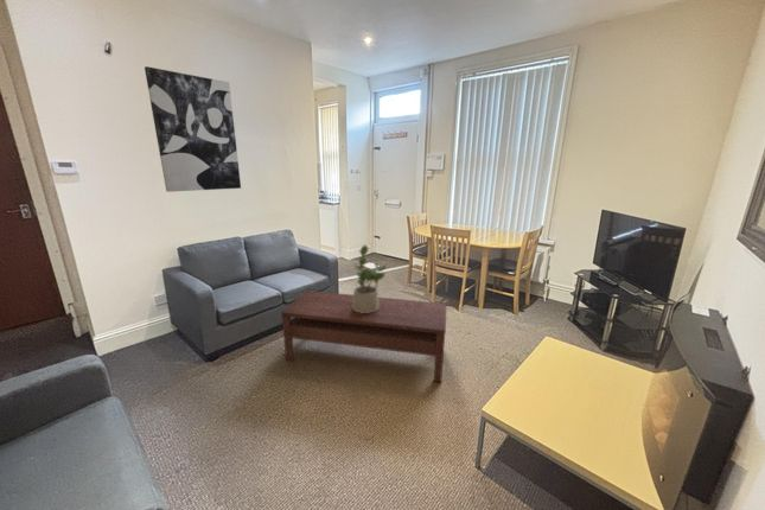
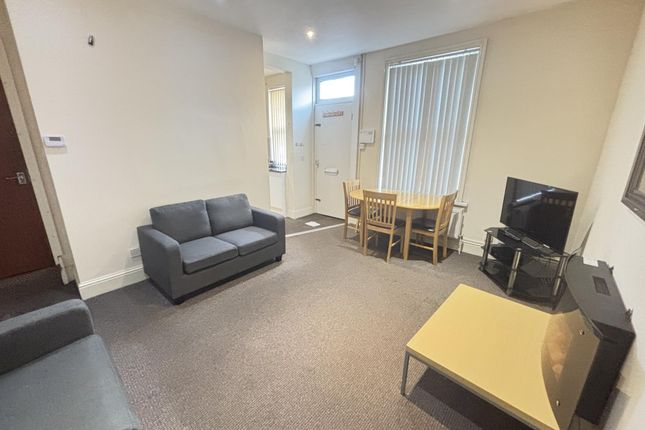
- potted plant (369, 276)
- wall art (198, 135)
- coffee table (366, 331)
